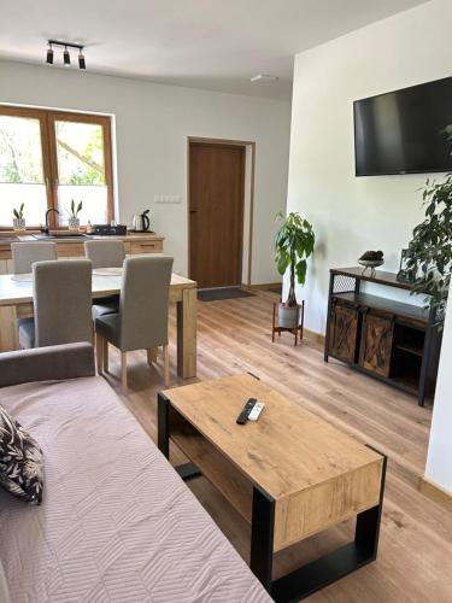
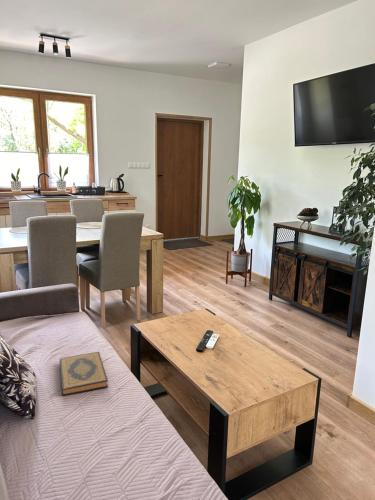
+ hardback book (82, 371)
